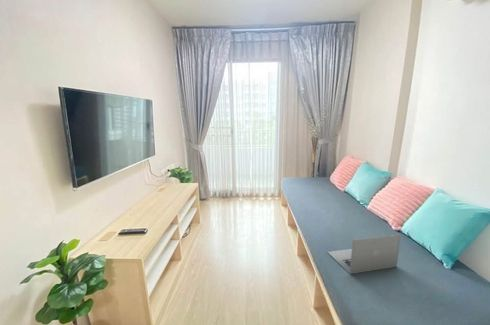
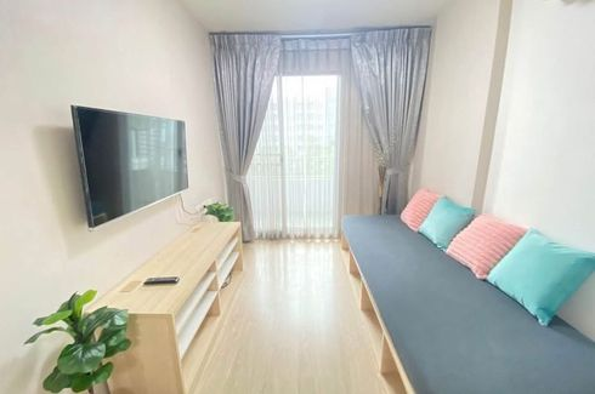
- laptop (361, 244)
